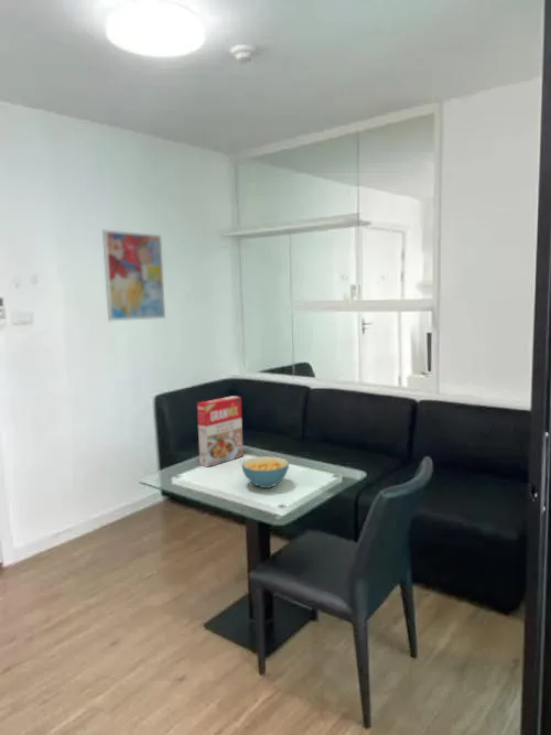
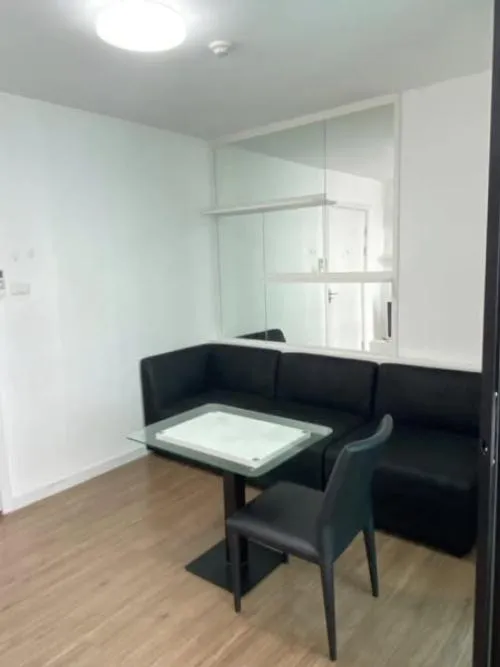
- wall art (136, 277)
- cereal bowl (266, 474)
- cereal box (220, 430)
